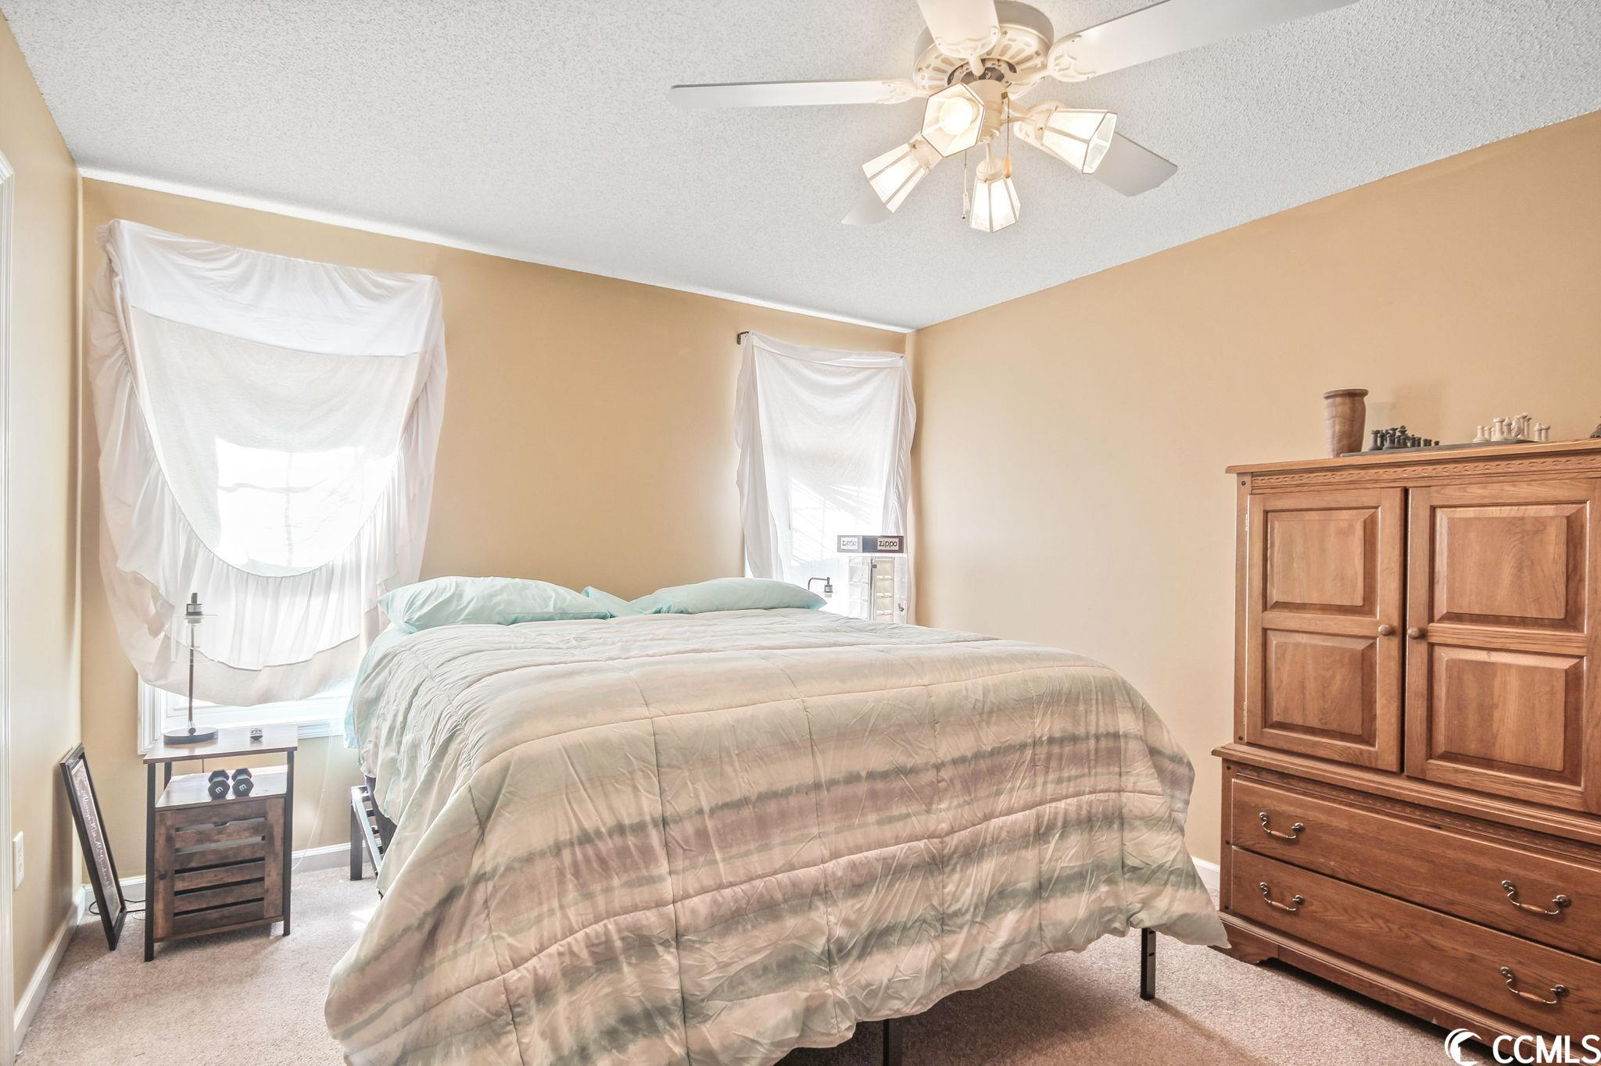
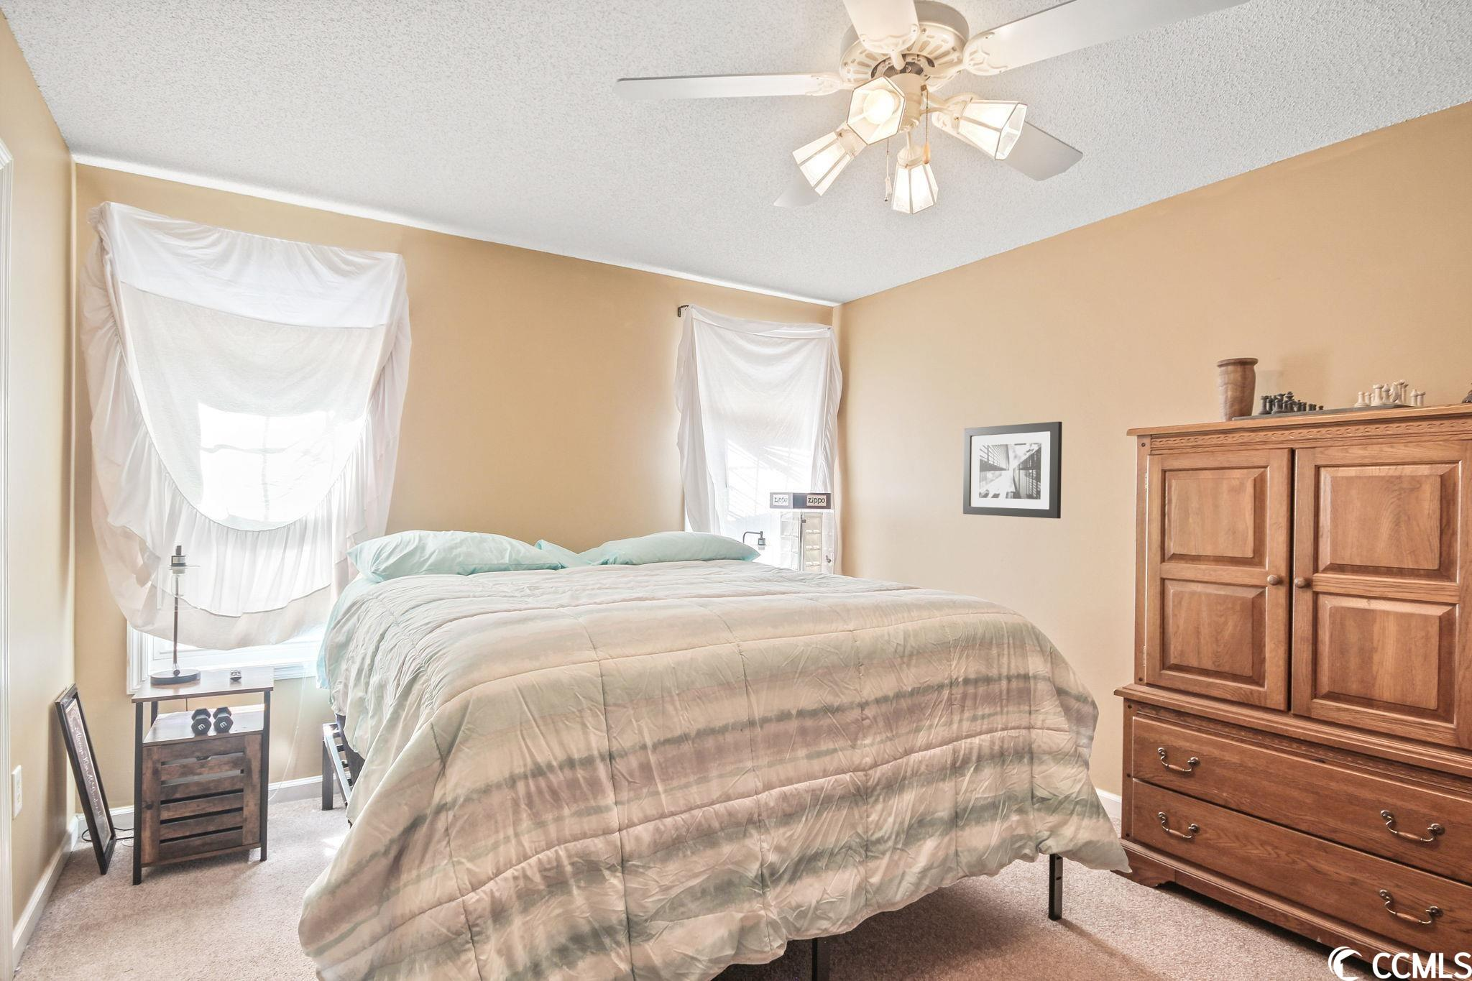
+ wall art (1009, 470)
